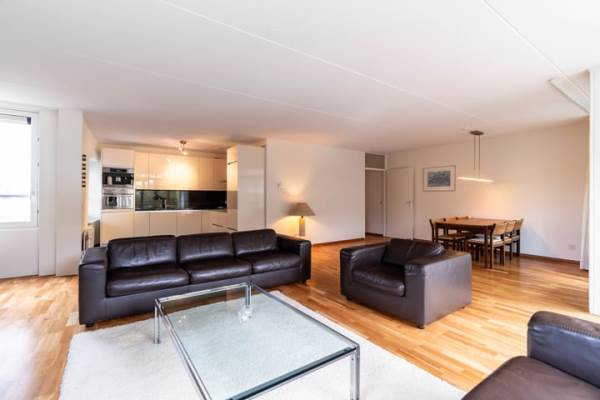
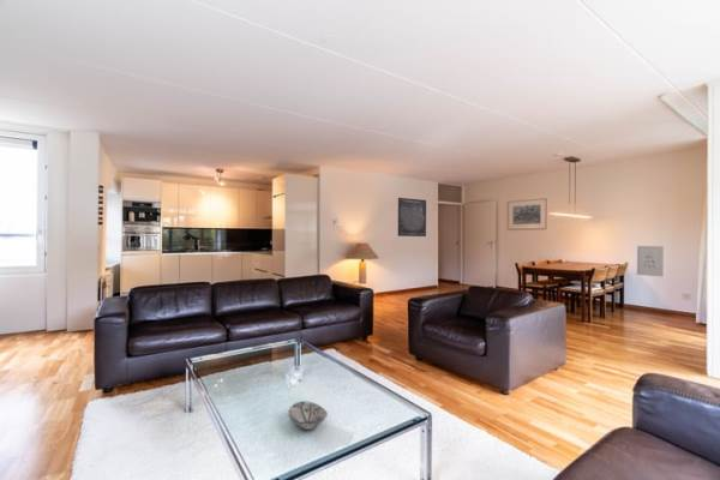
+ wall art (649, 260)
+ wall art (412, 217)
+ decorative bowl (307, 418)
